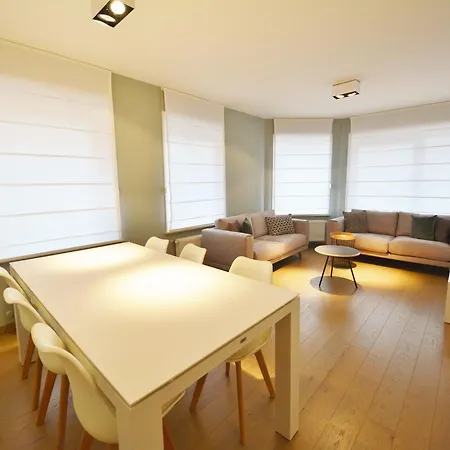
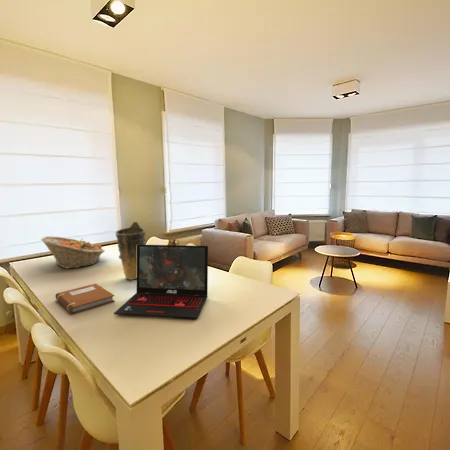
+ vase (131, 251)
+ notebook (84, 297)
+ laptop (164, 278)
+ fruit basket (74, 249)
